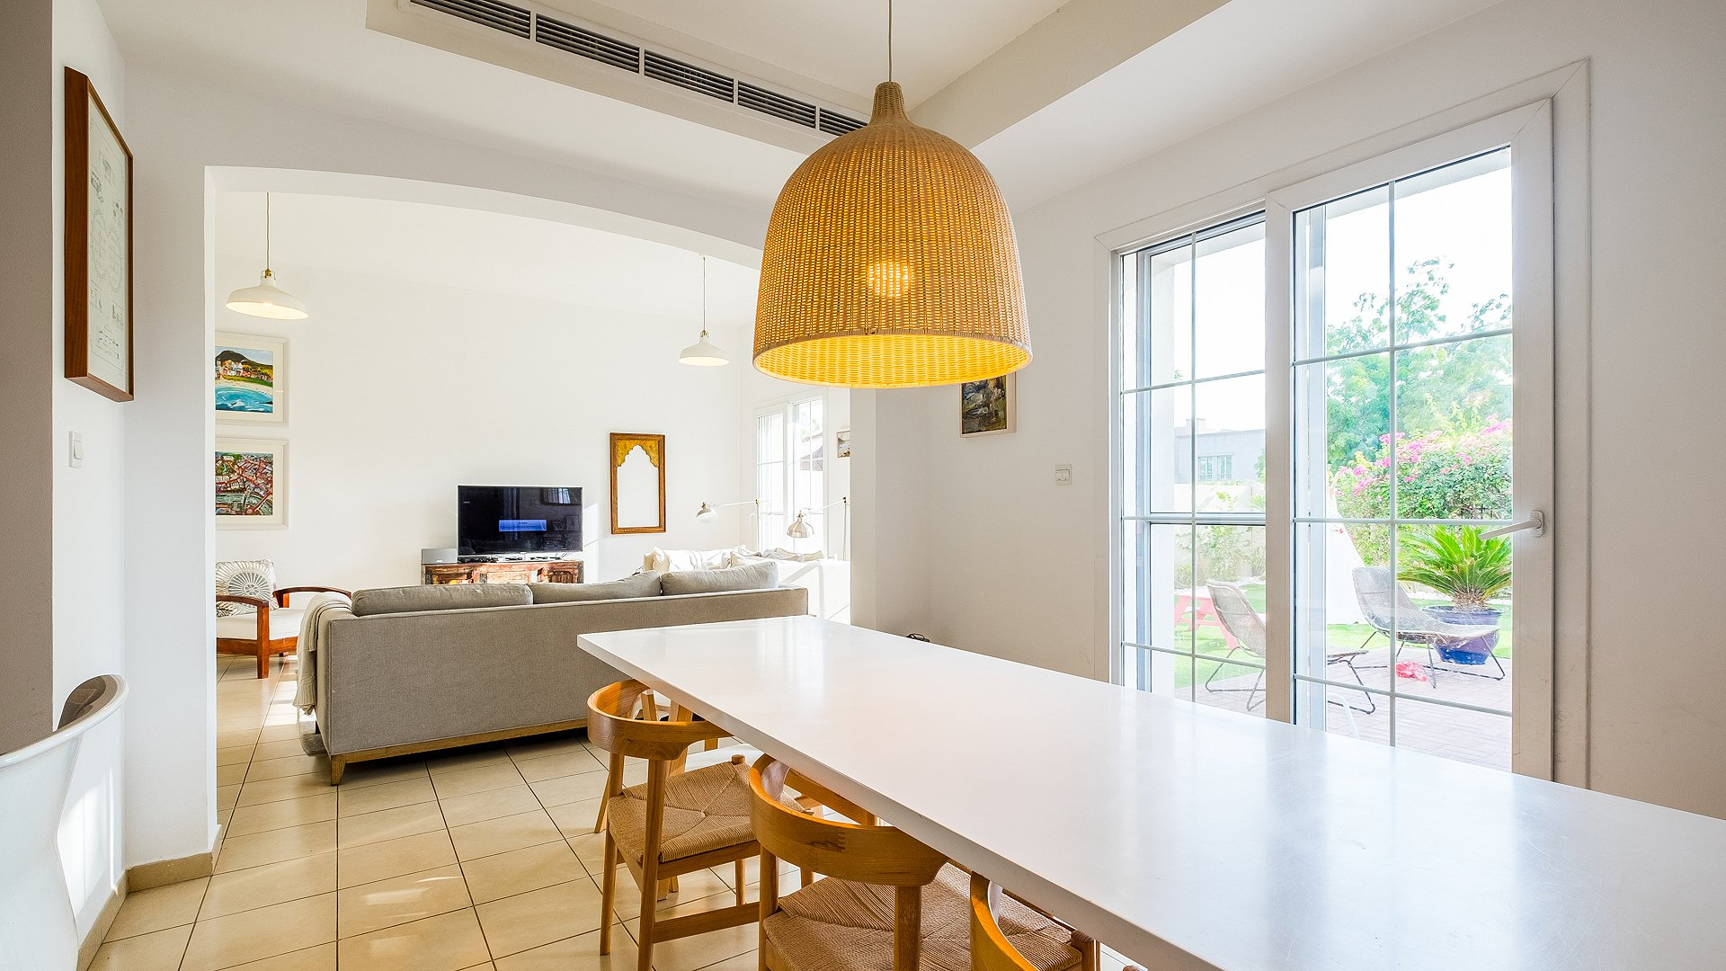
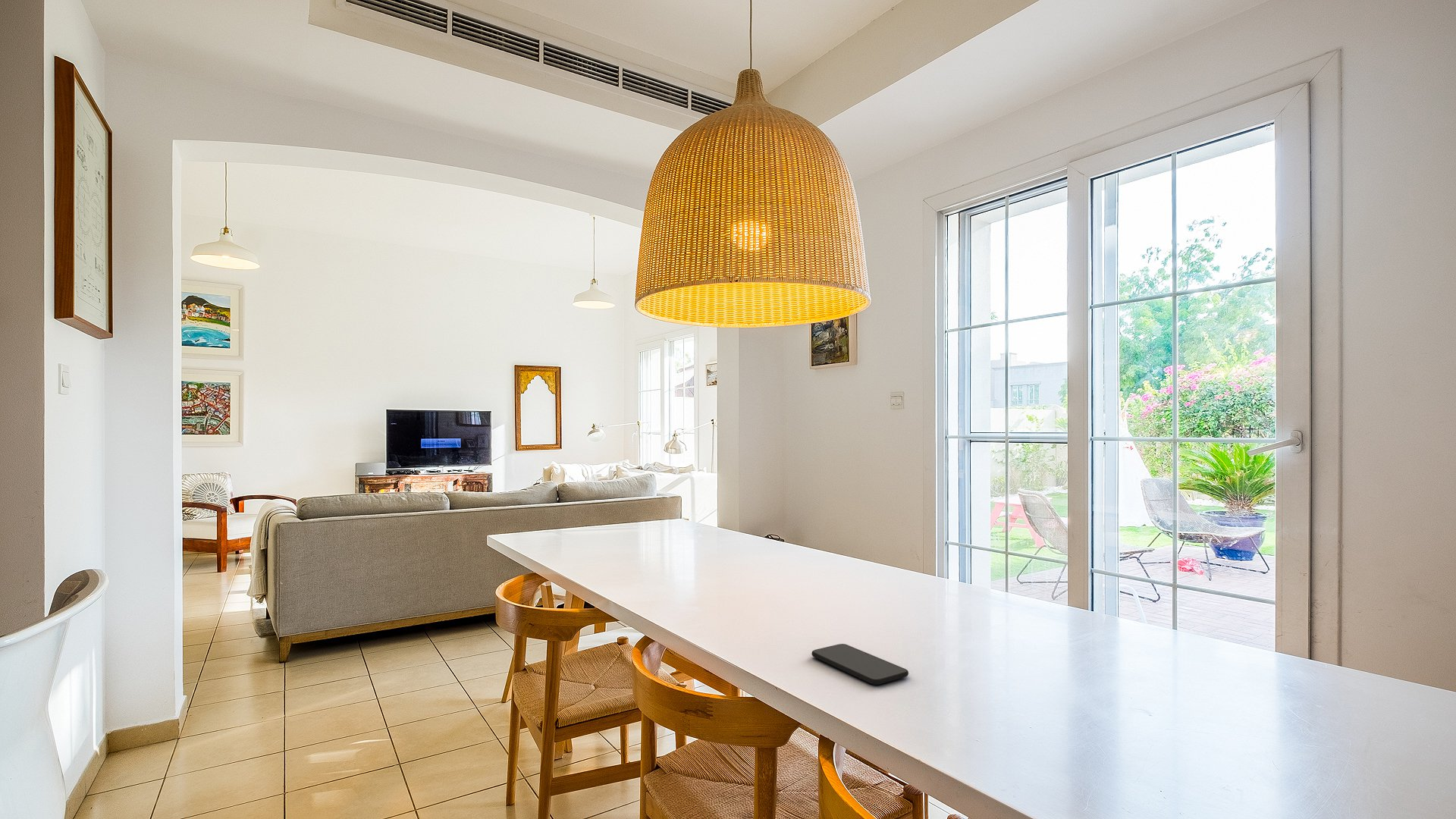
+ smartphone (858, 662)
